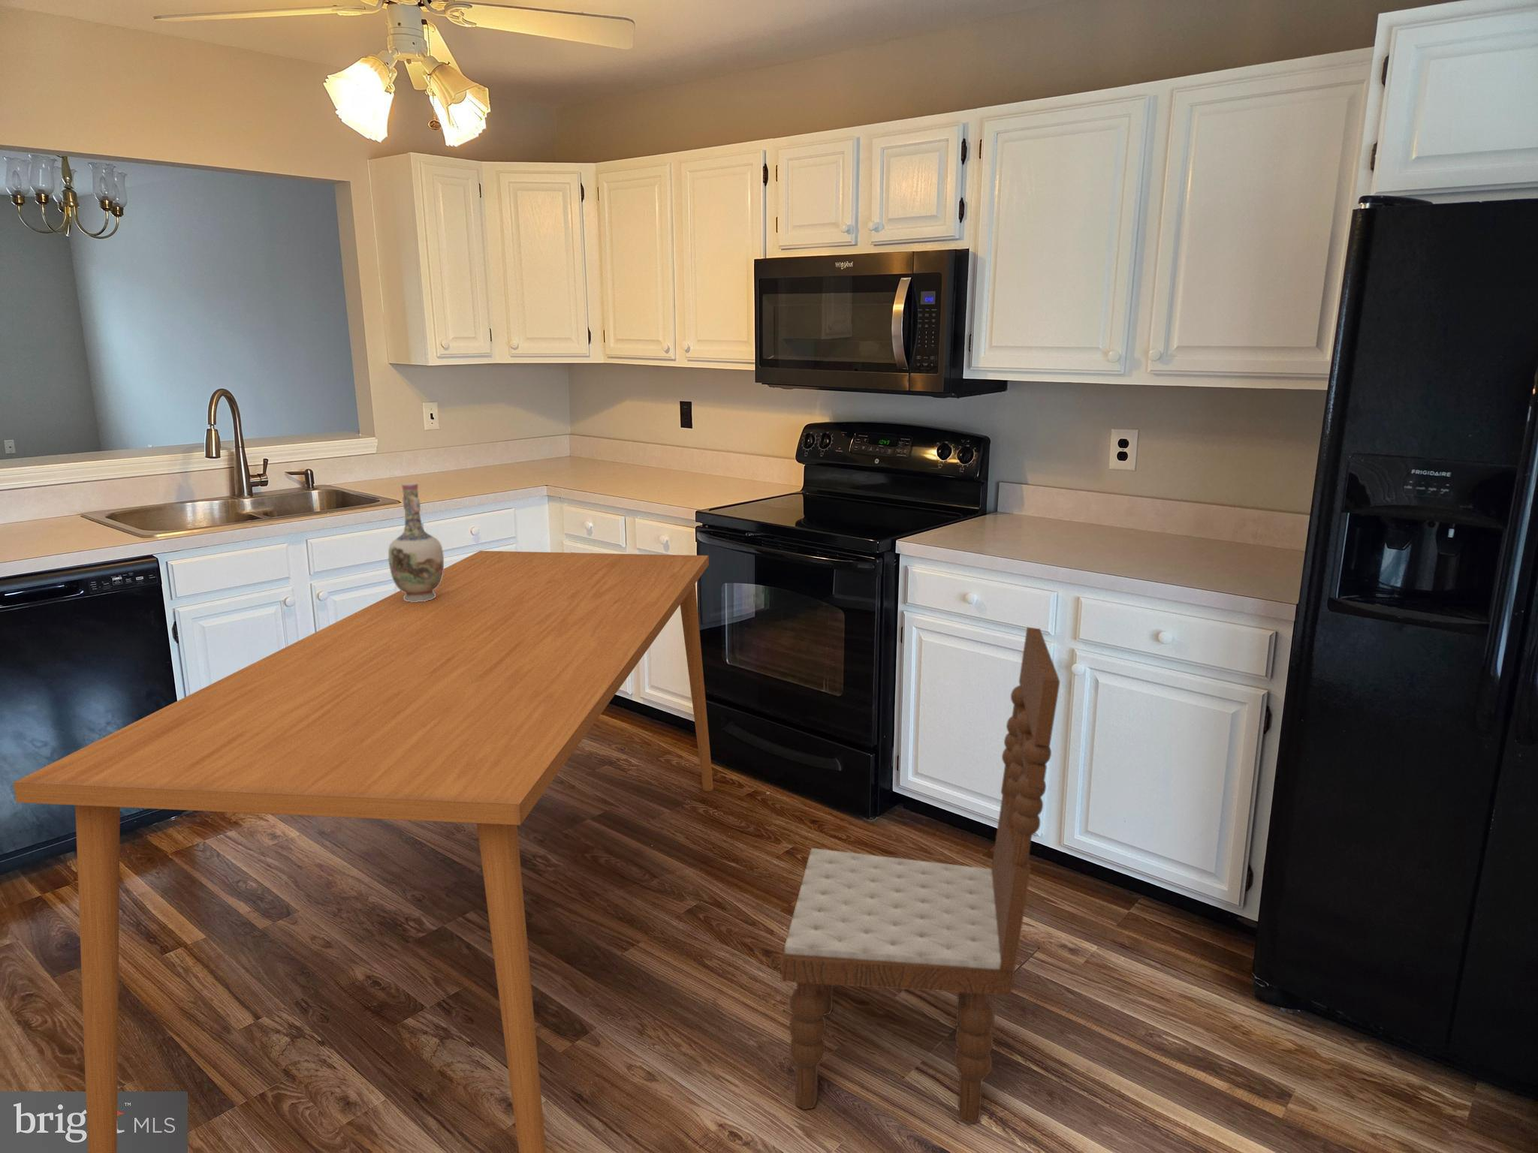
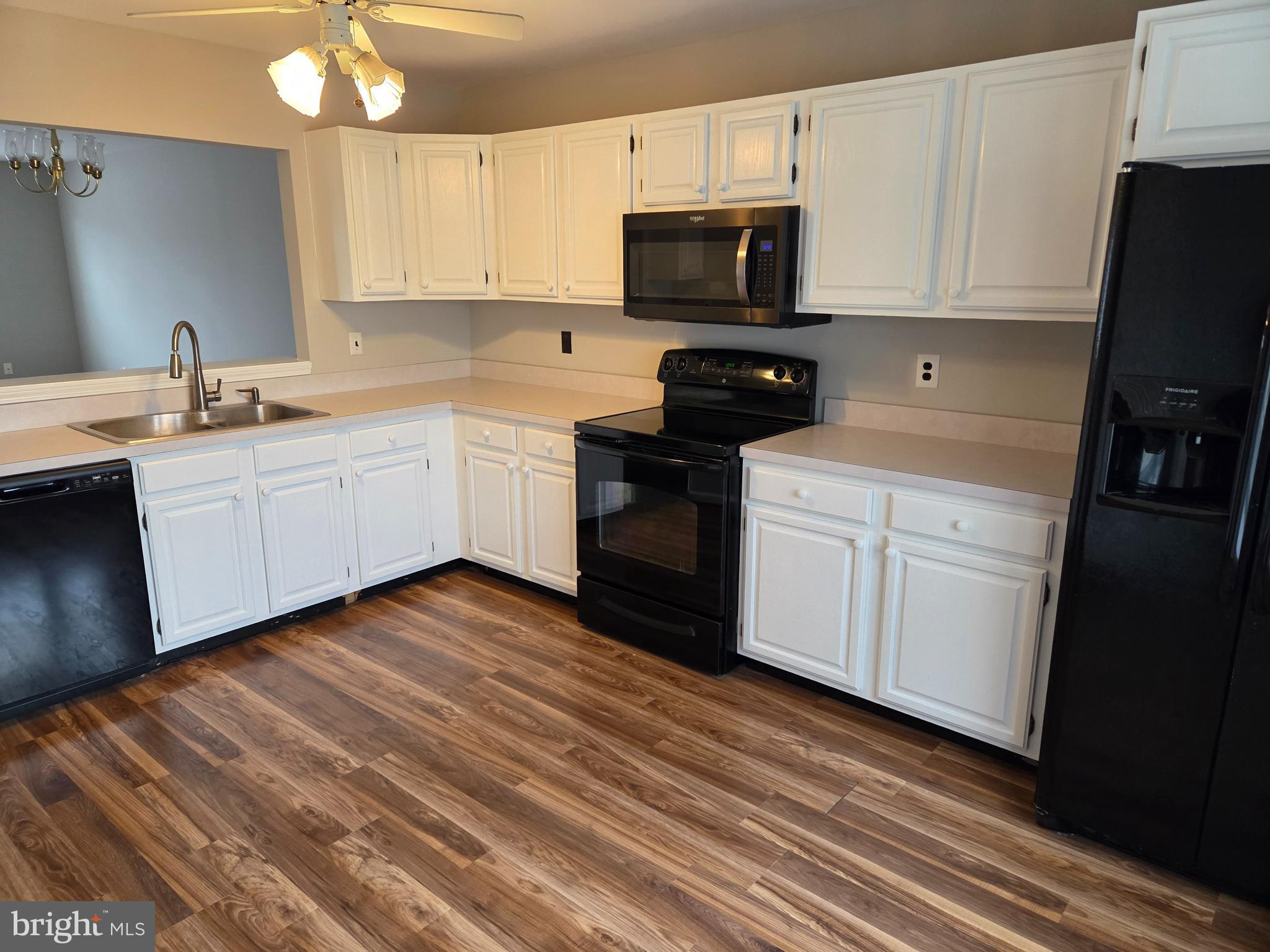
- dining chair (913, 864)
- dining table (501, 787)
- vase (414, 540)
